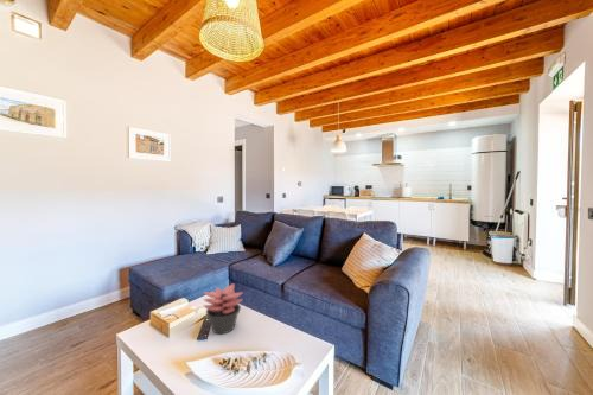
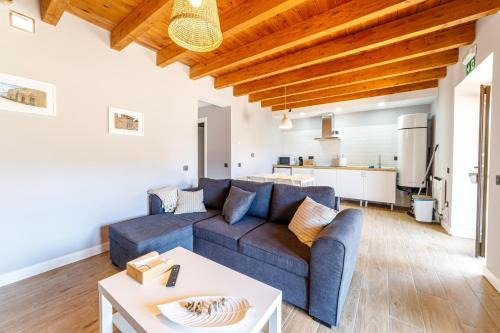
- succulent plant (223, 308)
